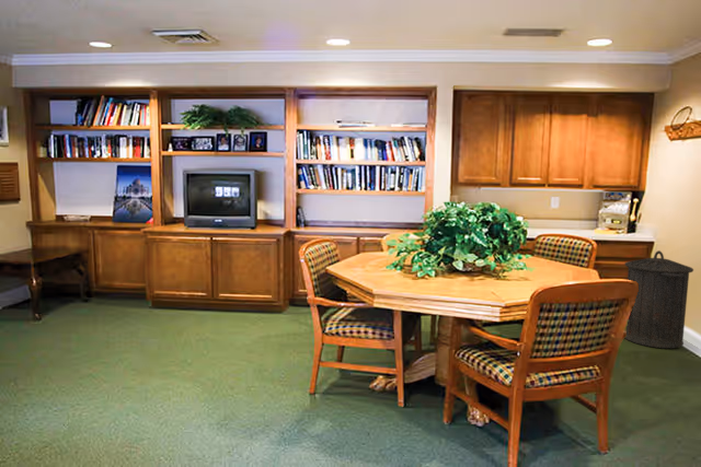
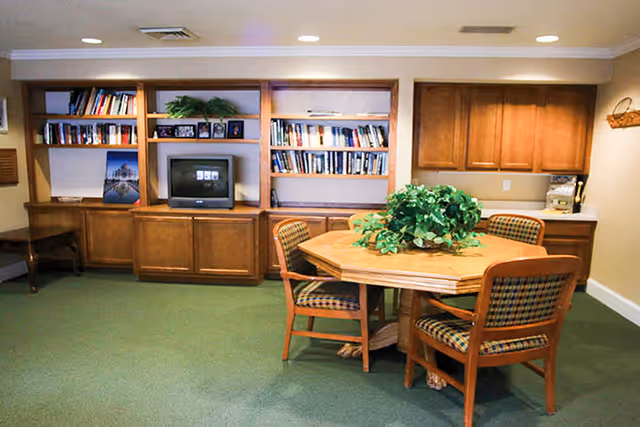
- trash can (655, 295)
